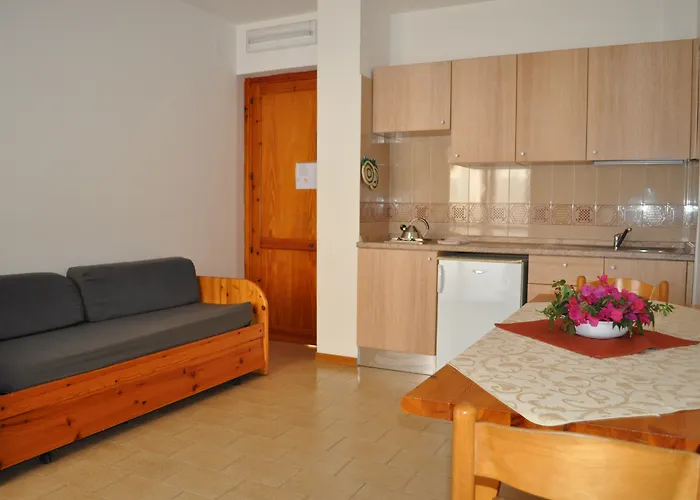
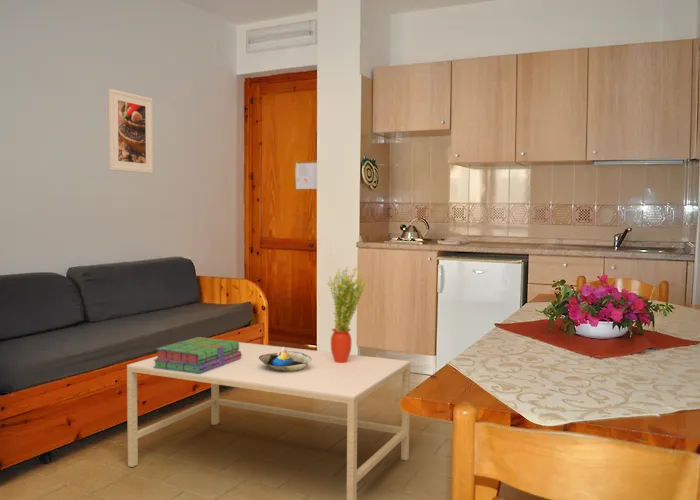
+ coffee table (271, 412)
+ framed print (131, 132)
+ stack of books (198, 353)
+ potted plant (347, 313)
+ decorative bowl (279, 356)
